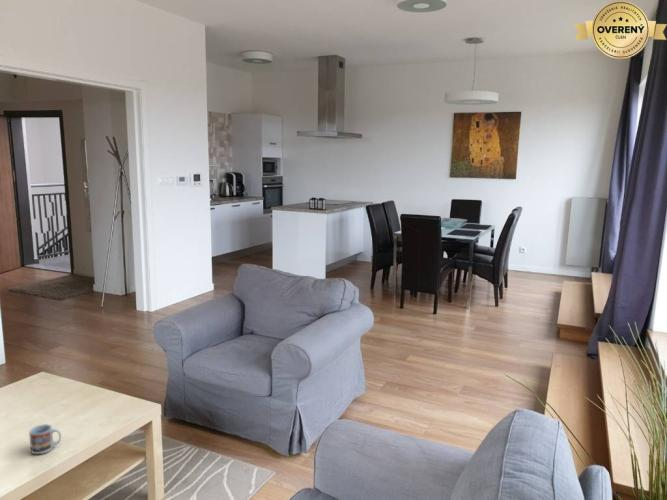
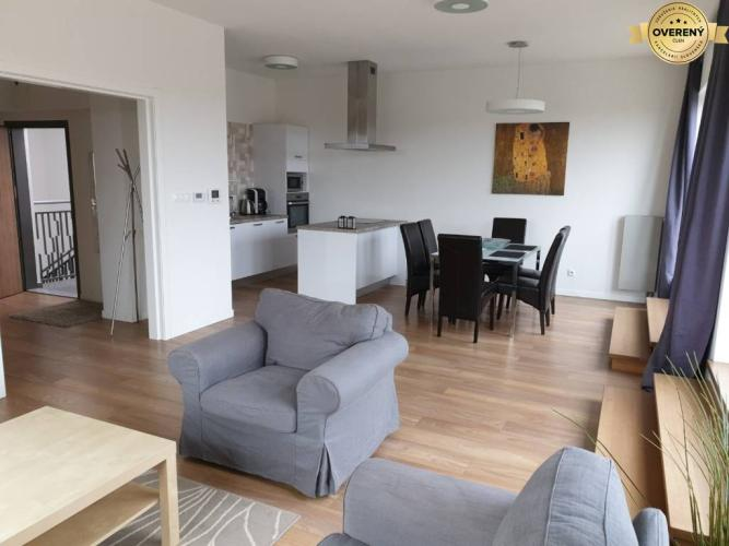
- cup (45, 438)
